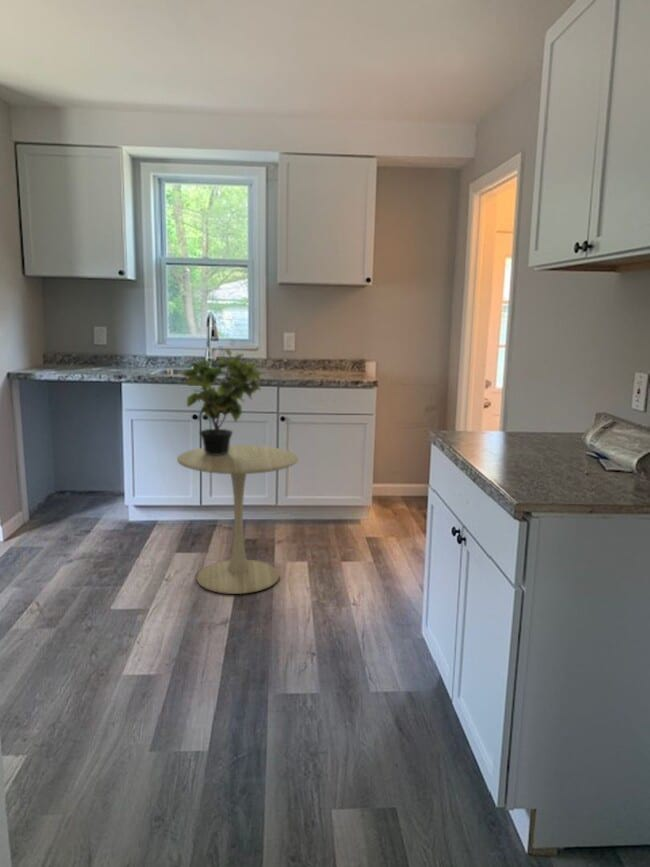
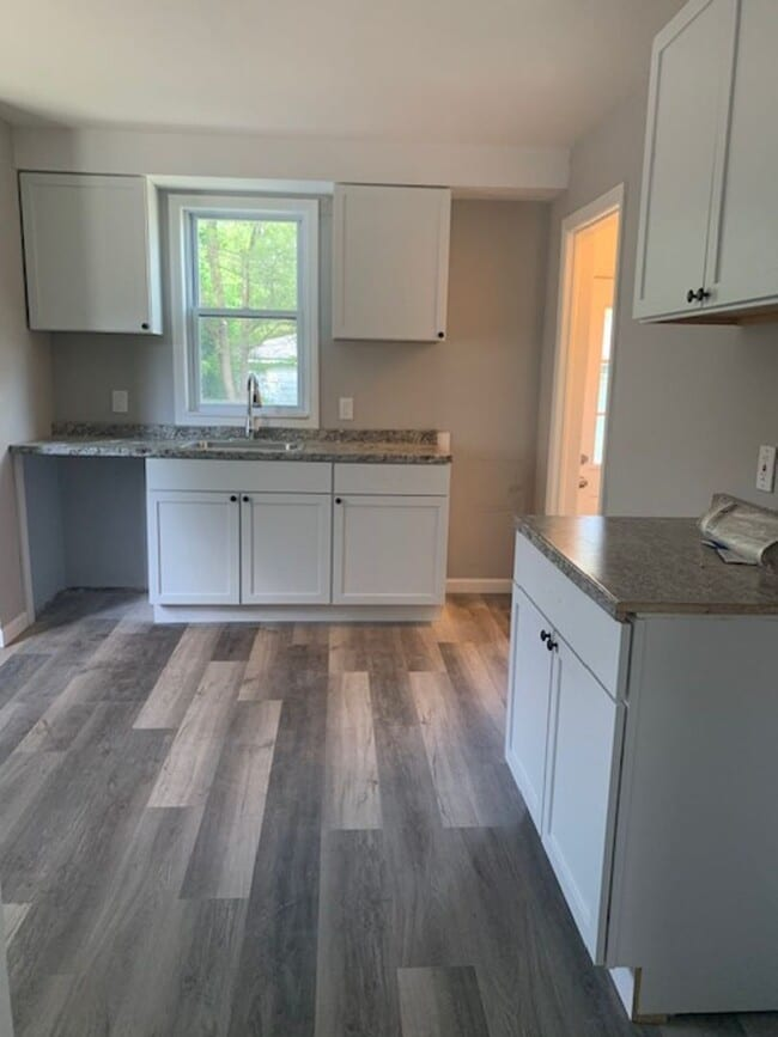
- potted plant (222, 401)
- side table (238, 517)
